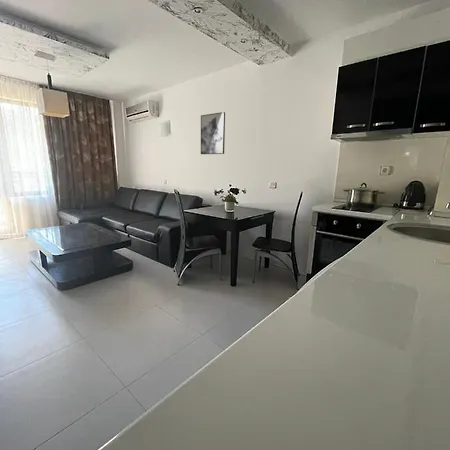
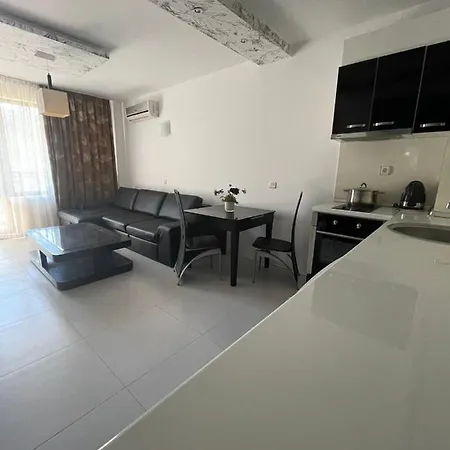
- wall art (212, 134)
